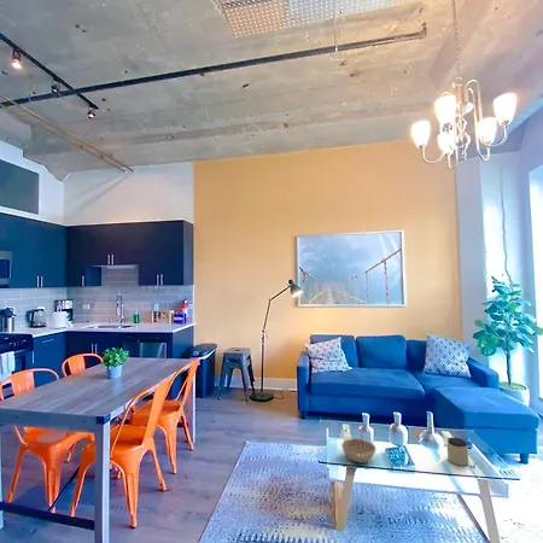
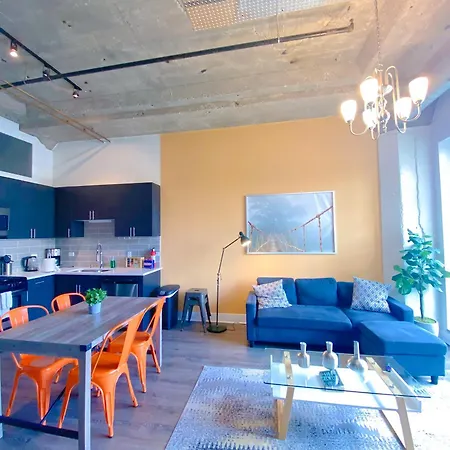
- decorative bowl (358, 451)
- jar (457, 450)
